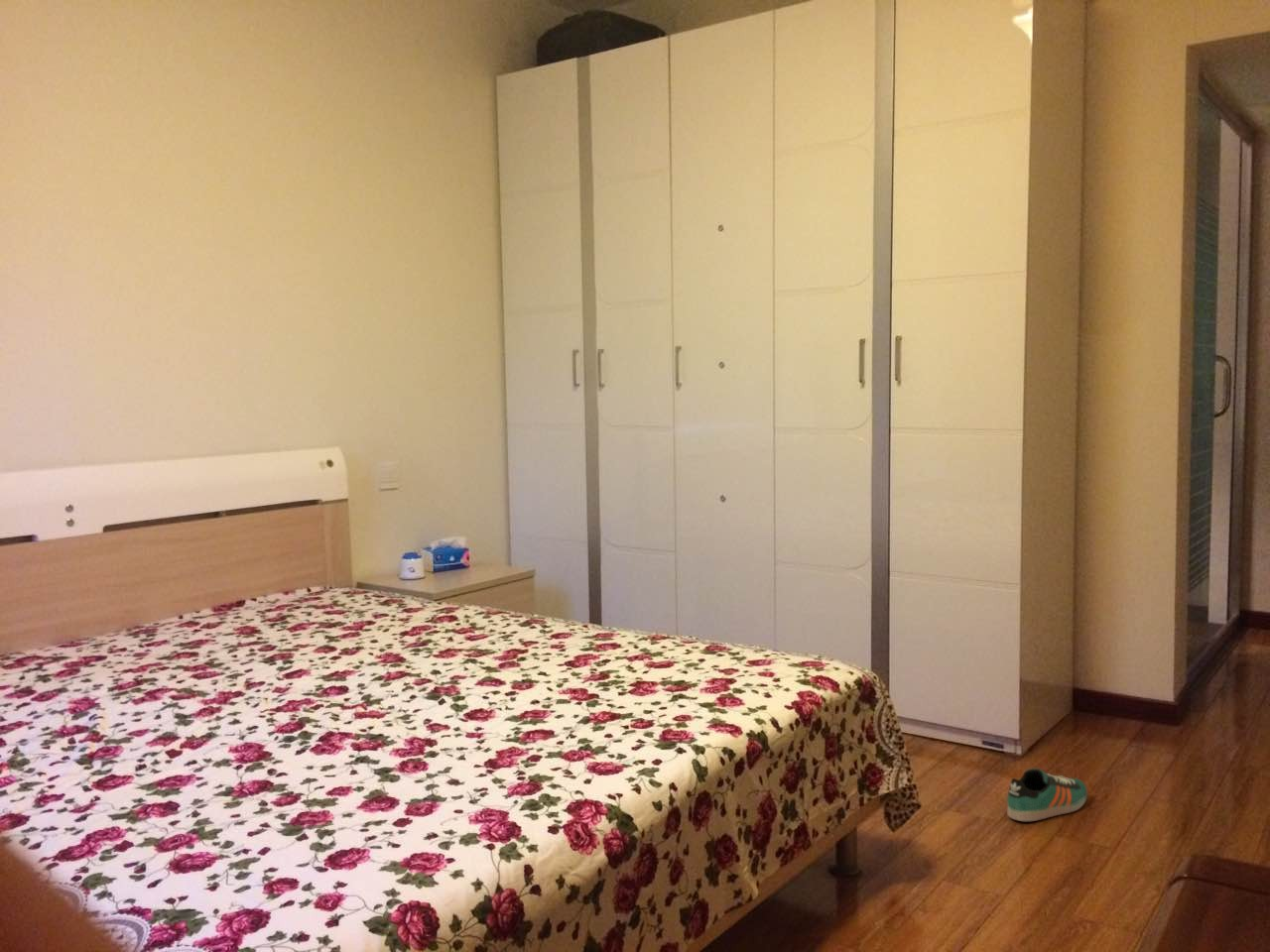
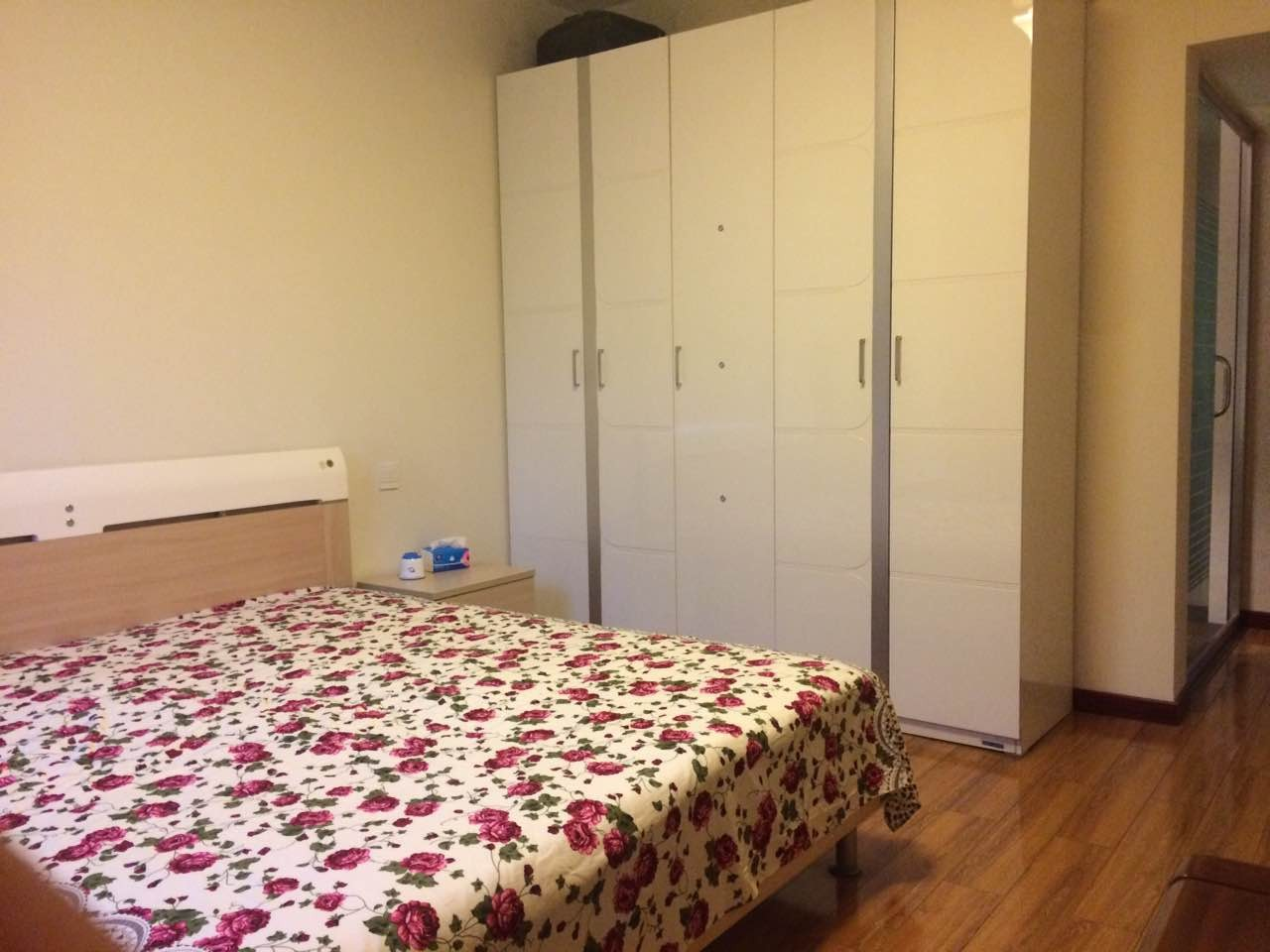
- sneaker (1049, 788)
